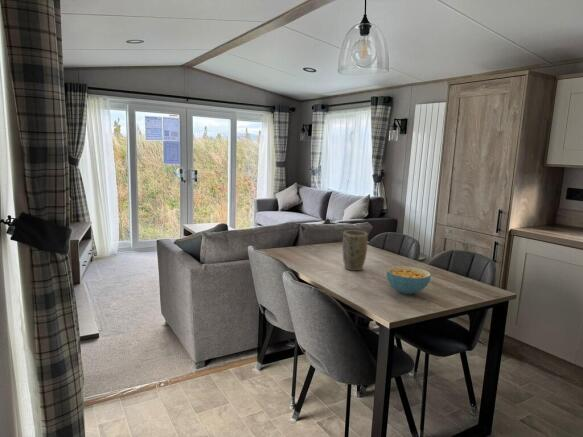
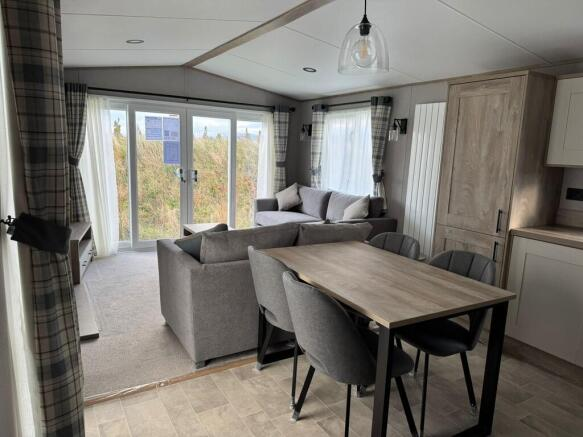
- plant pot (354, 250)
- cereal bowl (407, 282)
